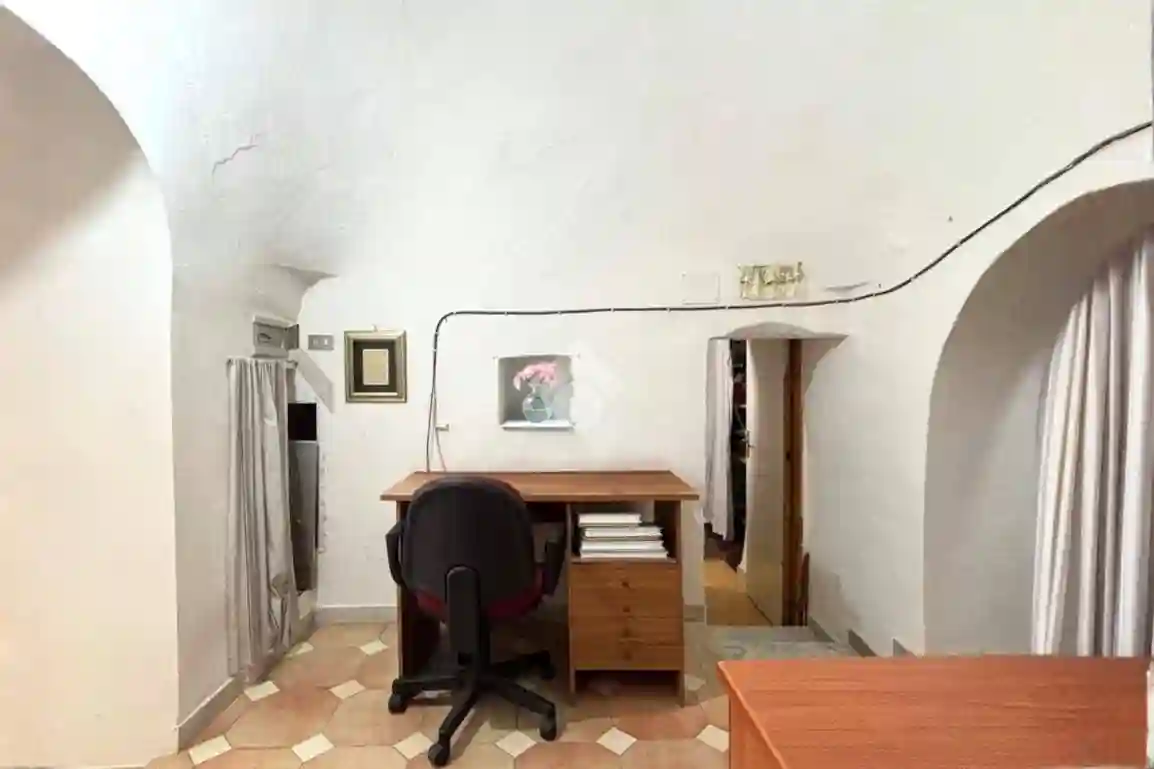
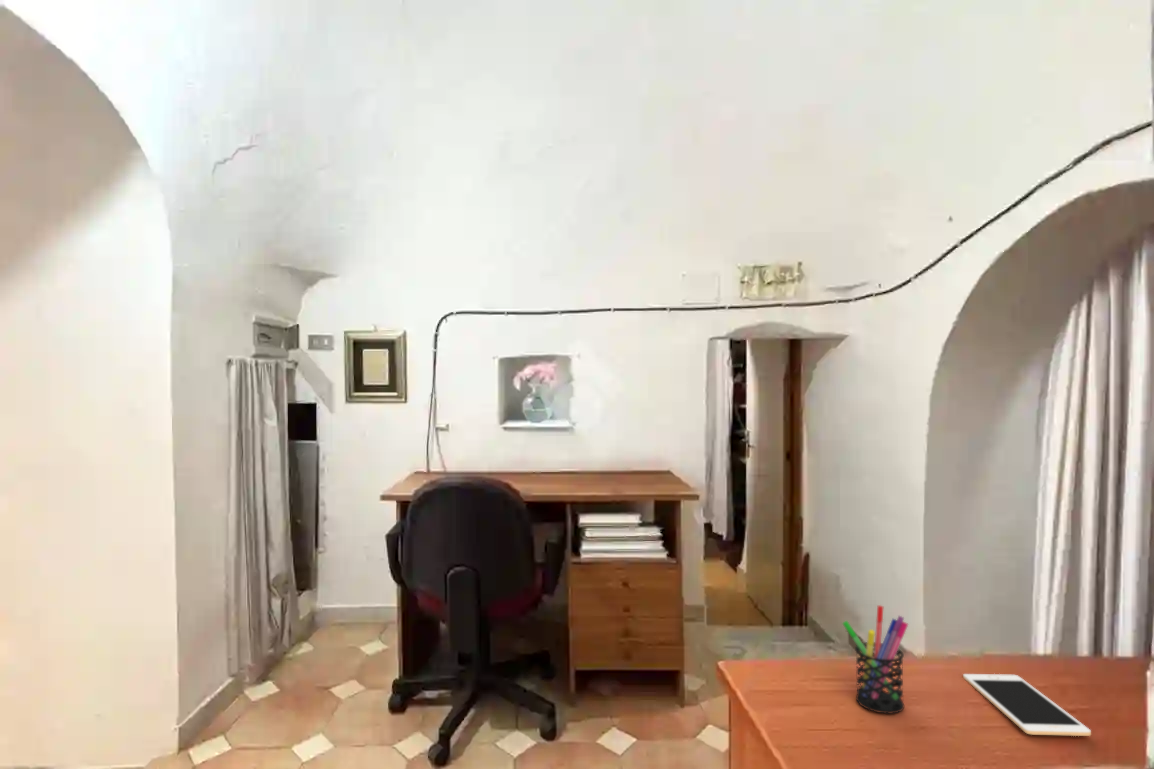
+ cell phone (1021, 702)
+ pen holder (873, 655)
